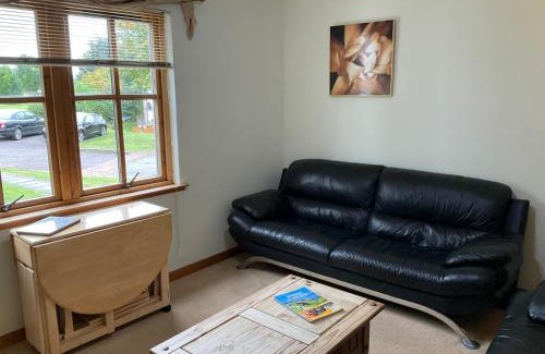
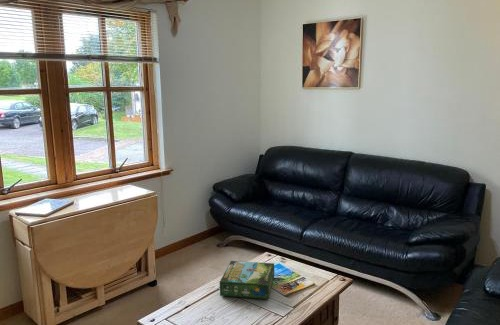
+ board game (248, 278)
